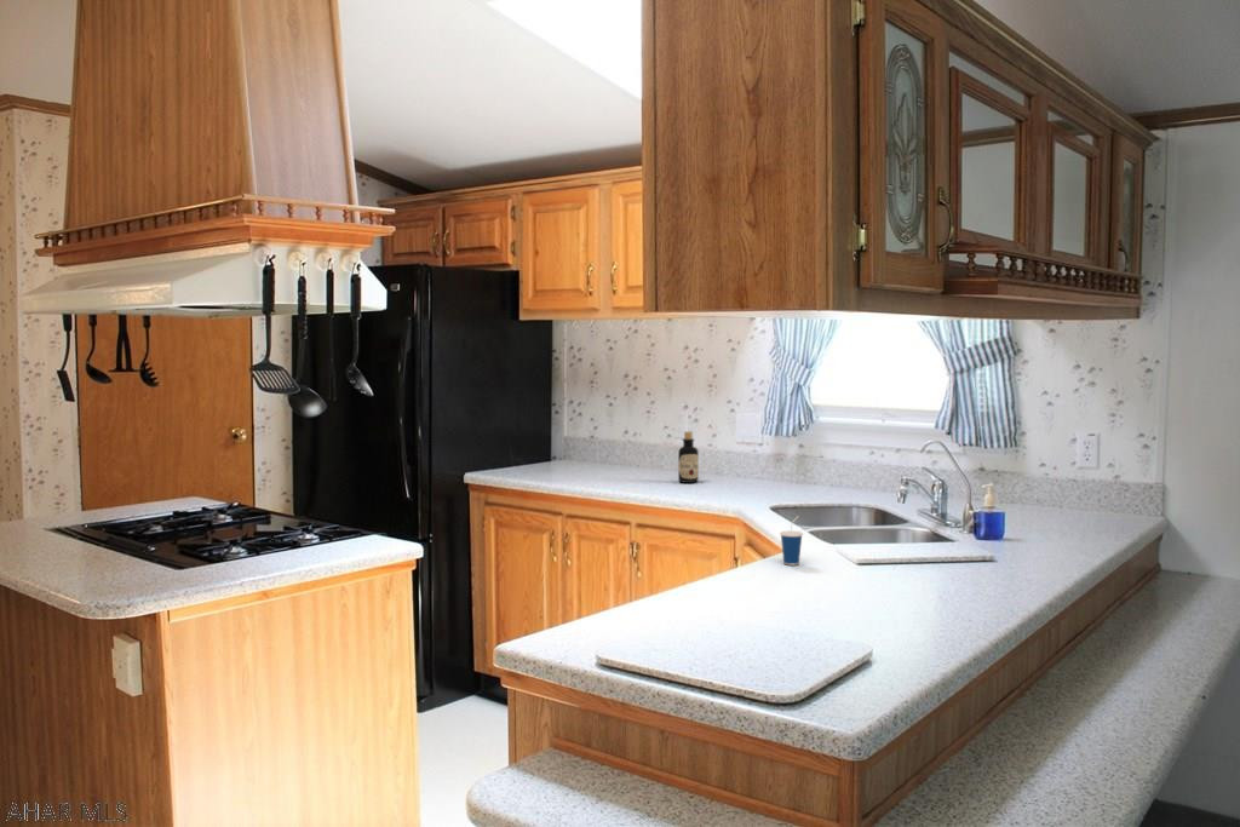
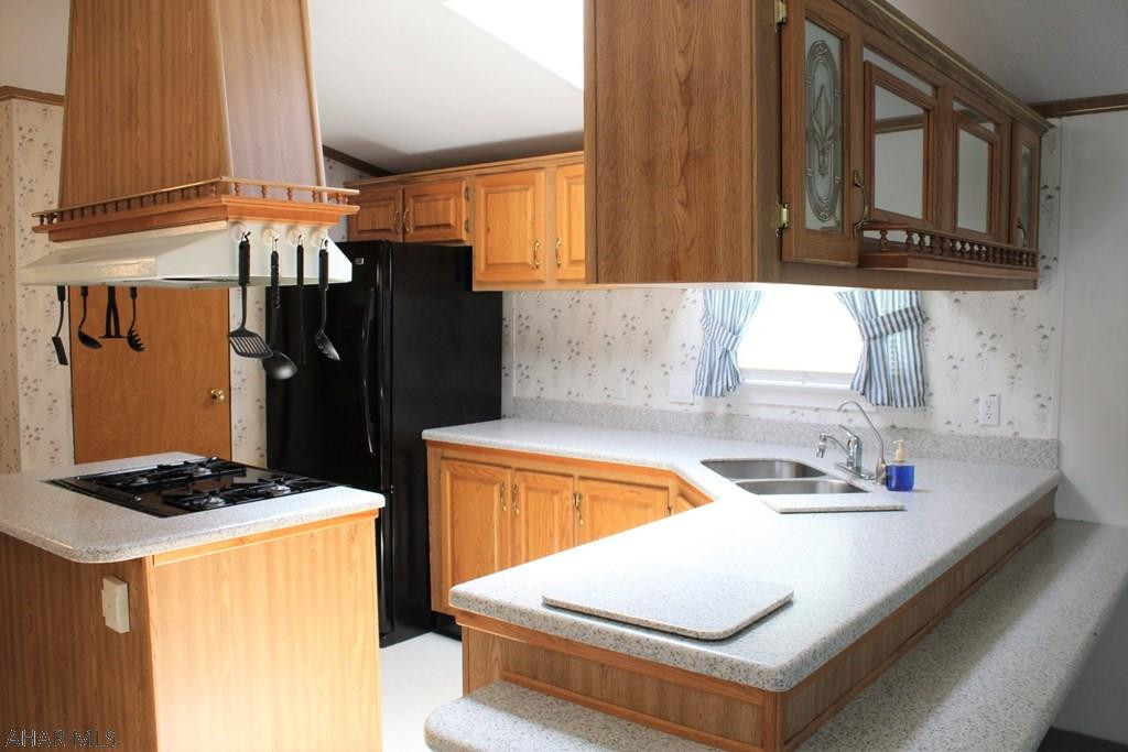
- cup (791, 539)
- bottle (688, 456)
